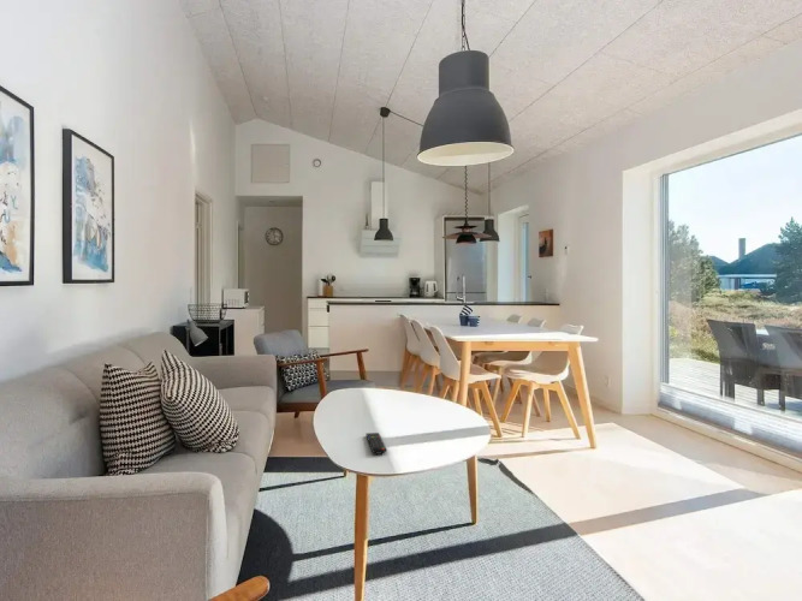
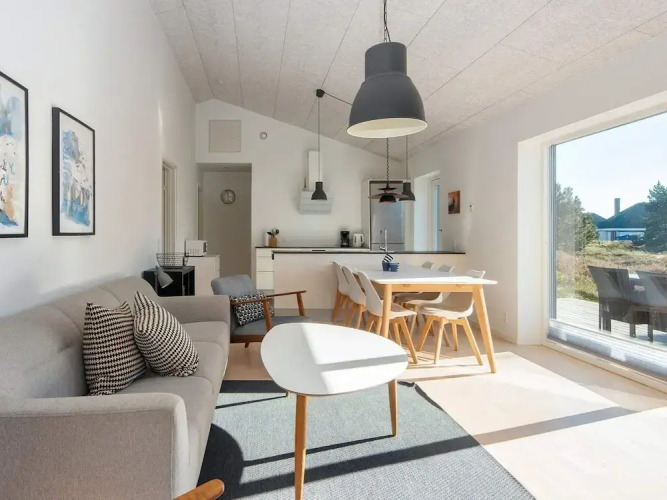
- remote control (375, 442)
